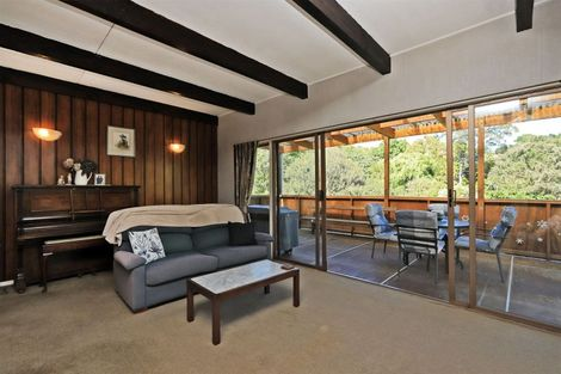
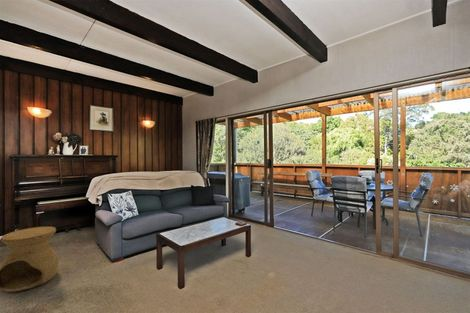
+ side table (30, 256)
